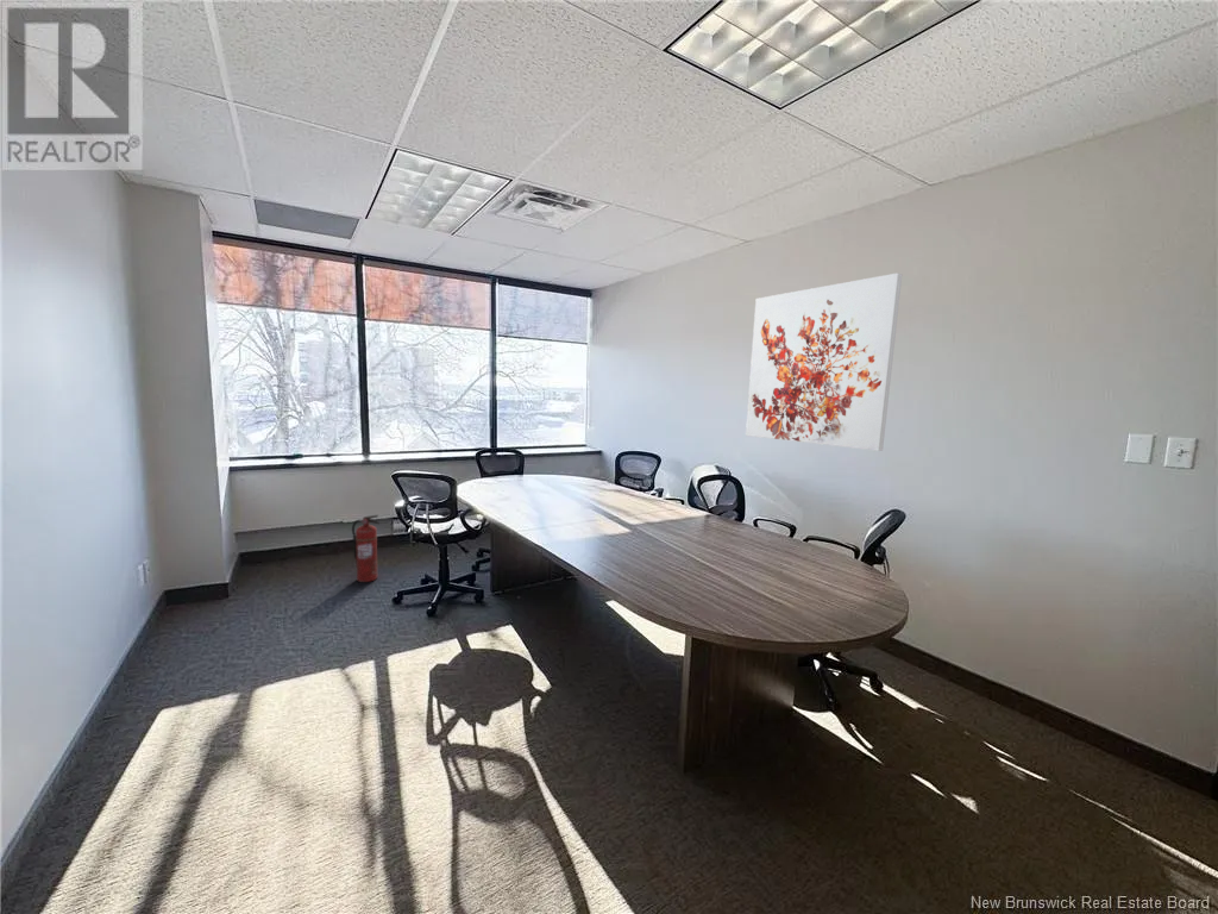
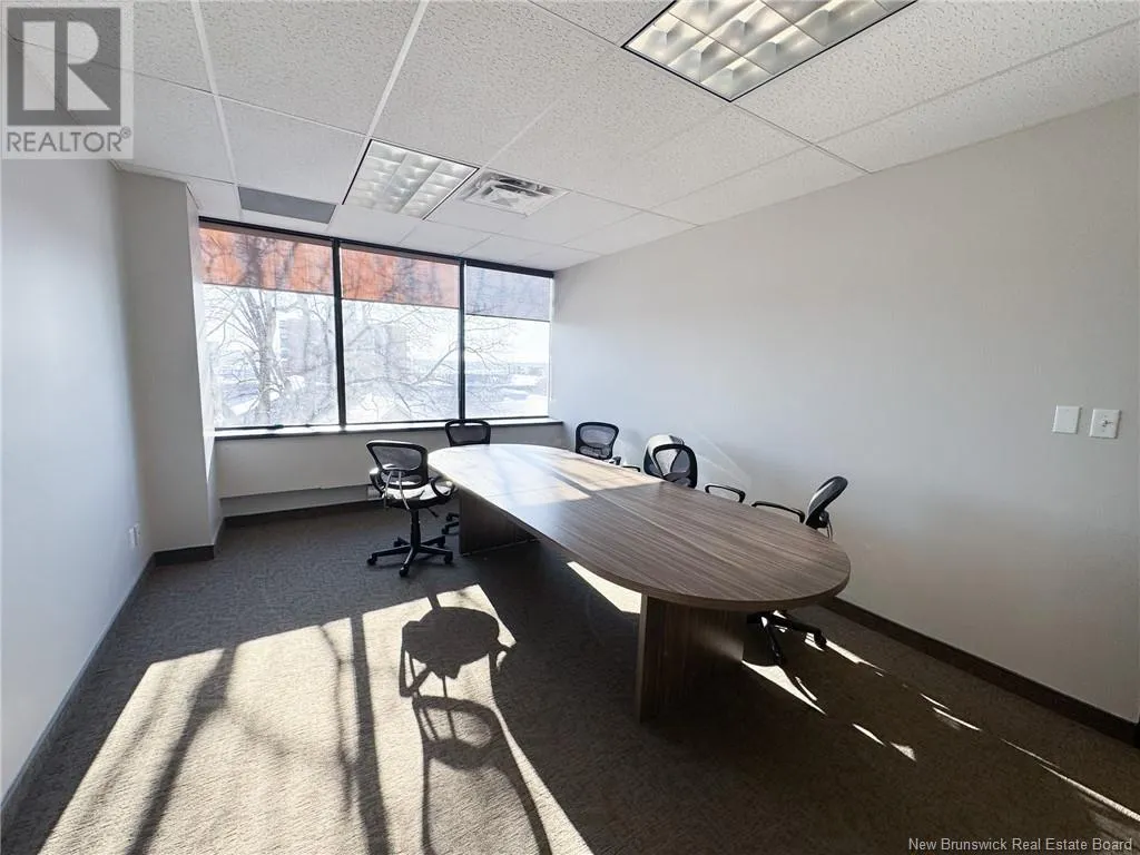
- wall art (812, 367)
- fire extinguisher (365, 546)
